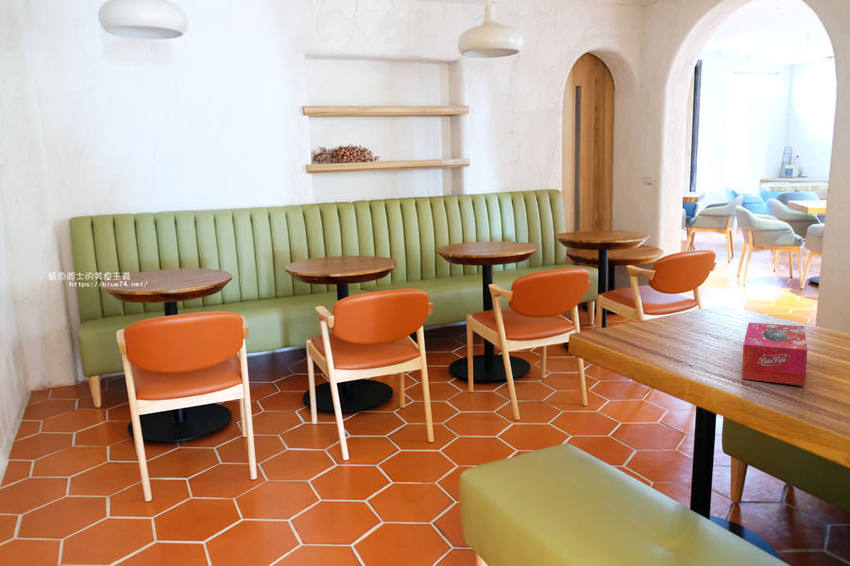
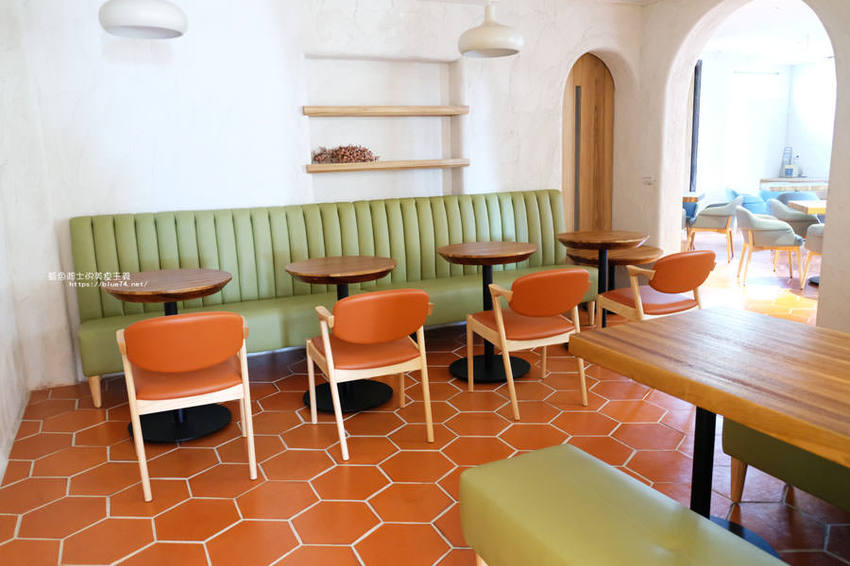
- tissue box (774, 351)
